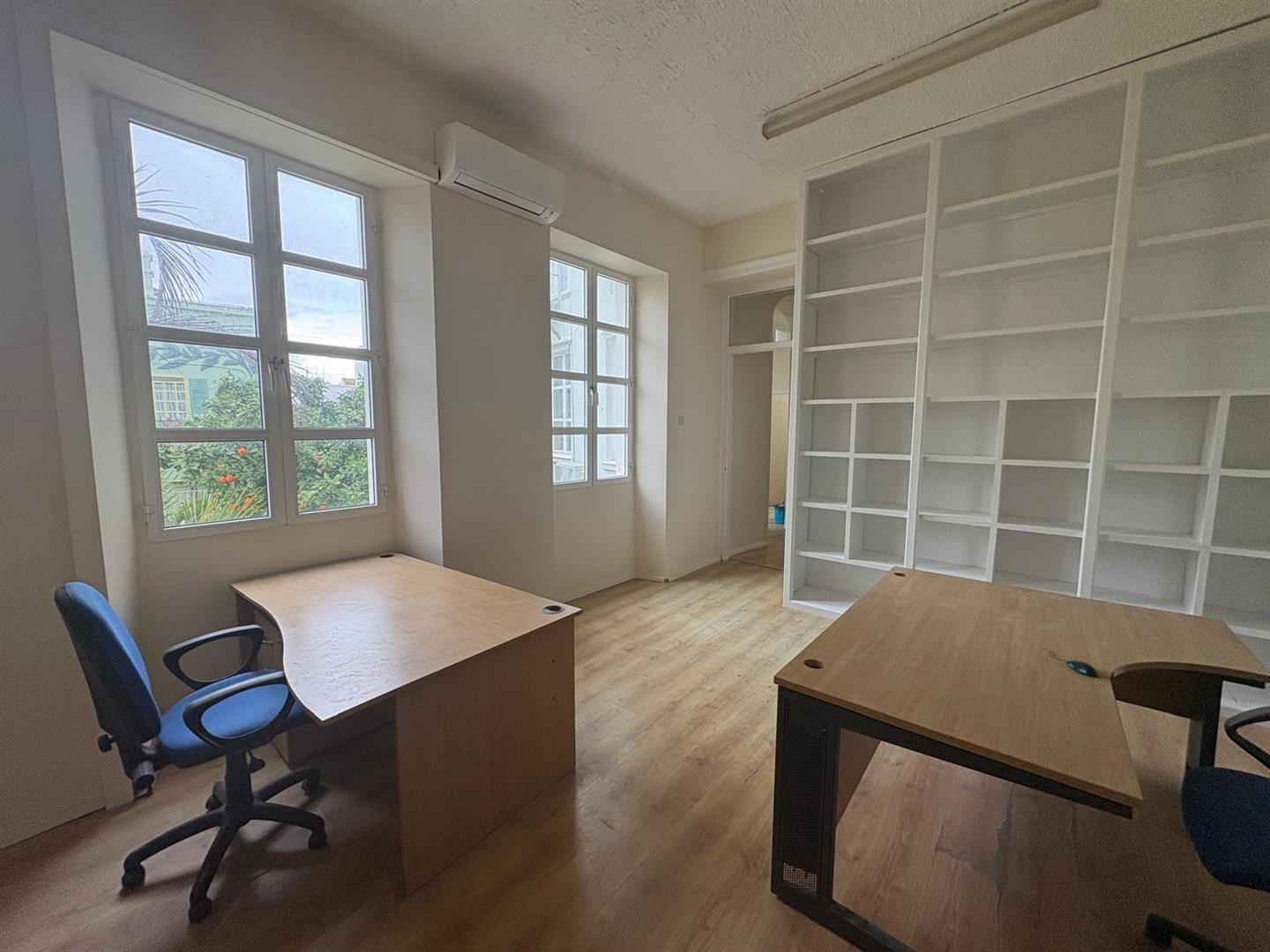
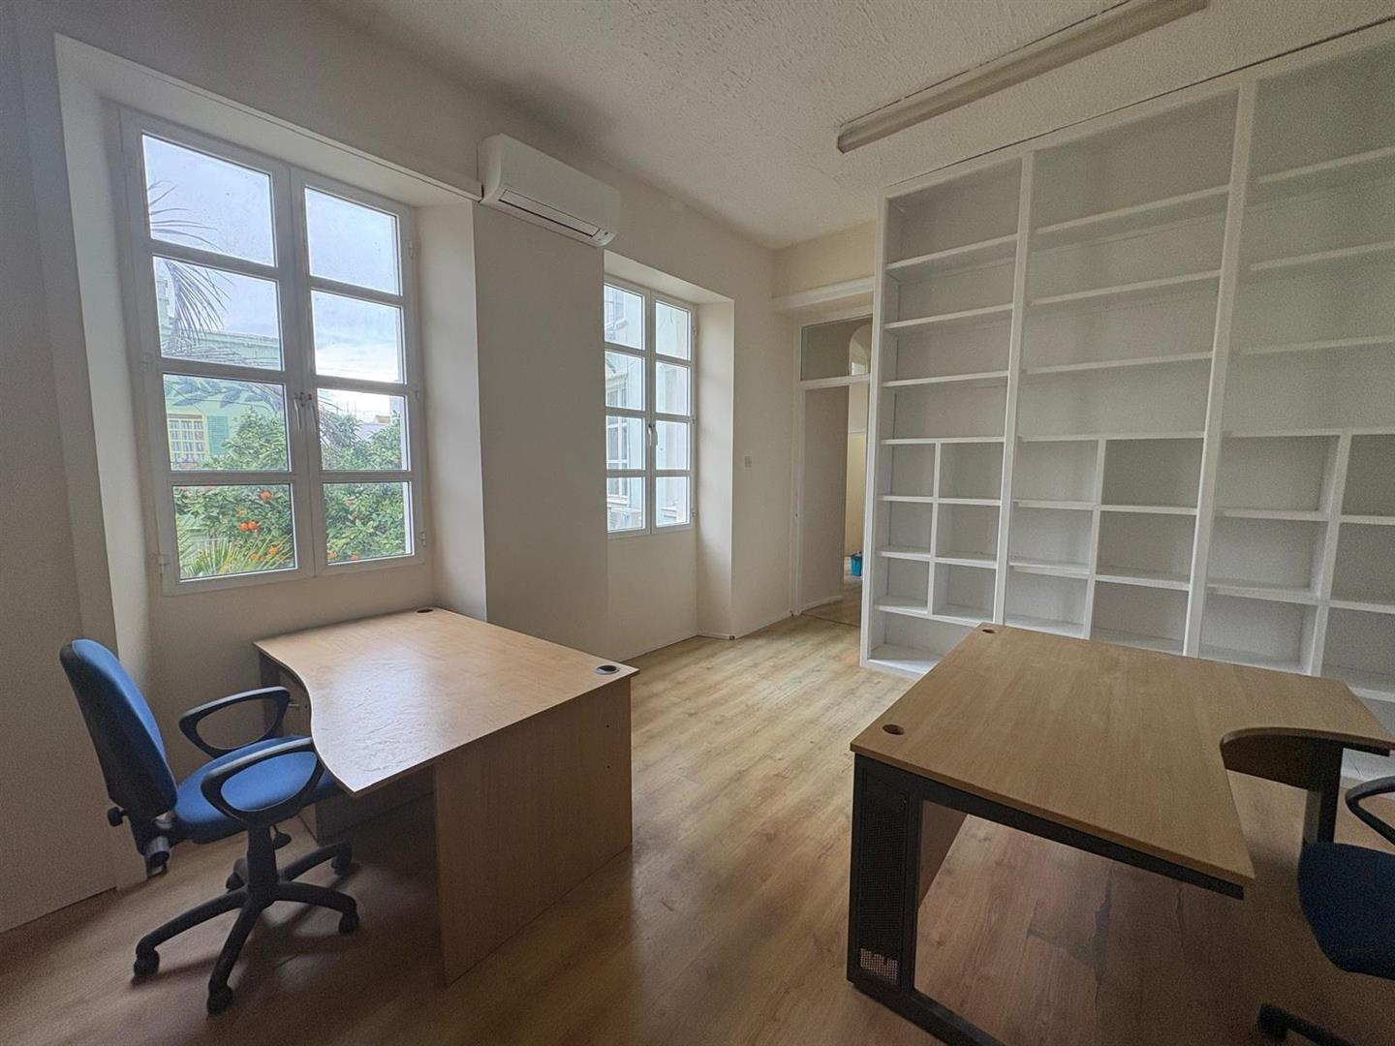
- mouse (1070, 661)
